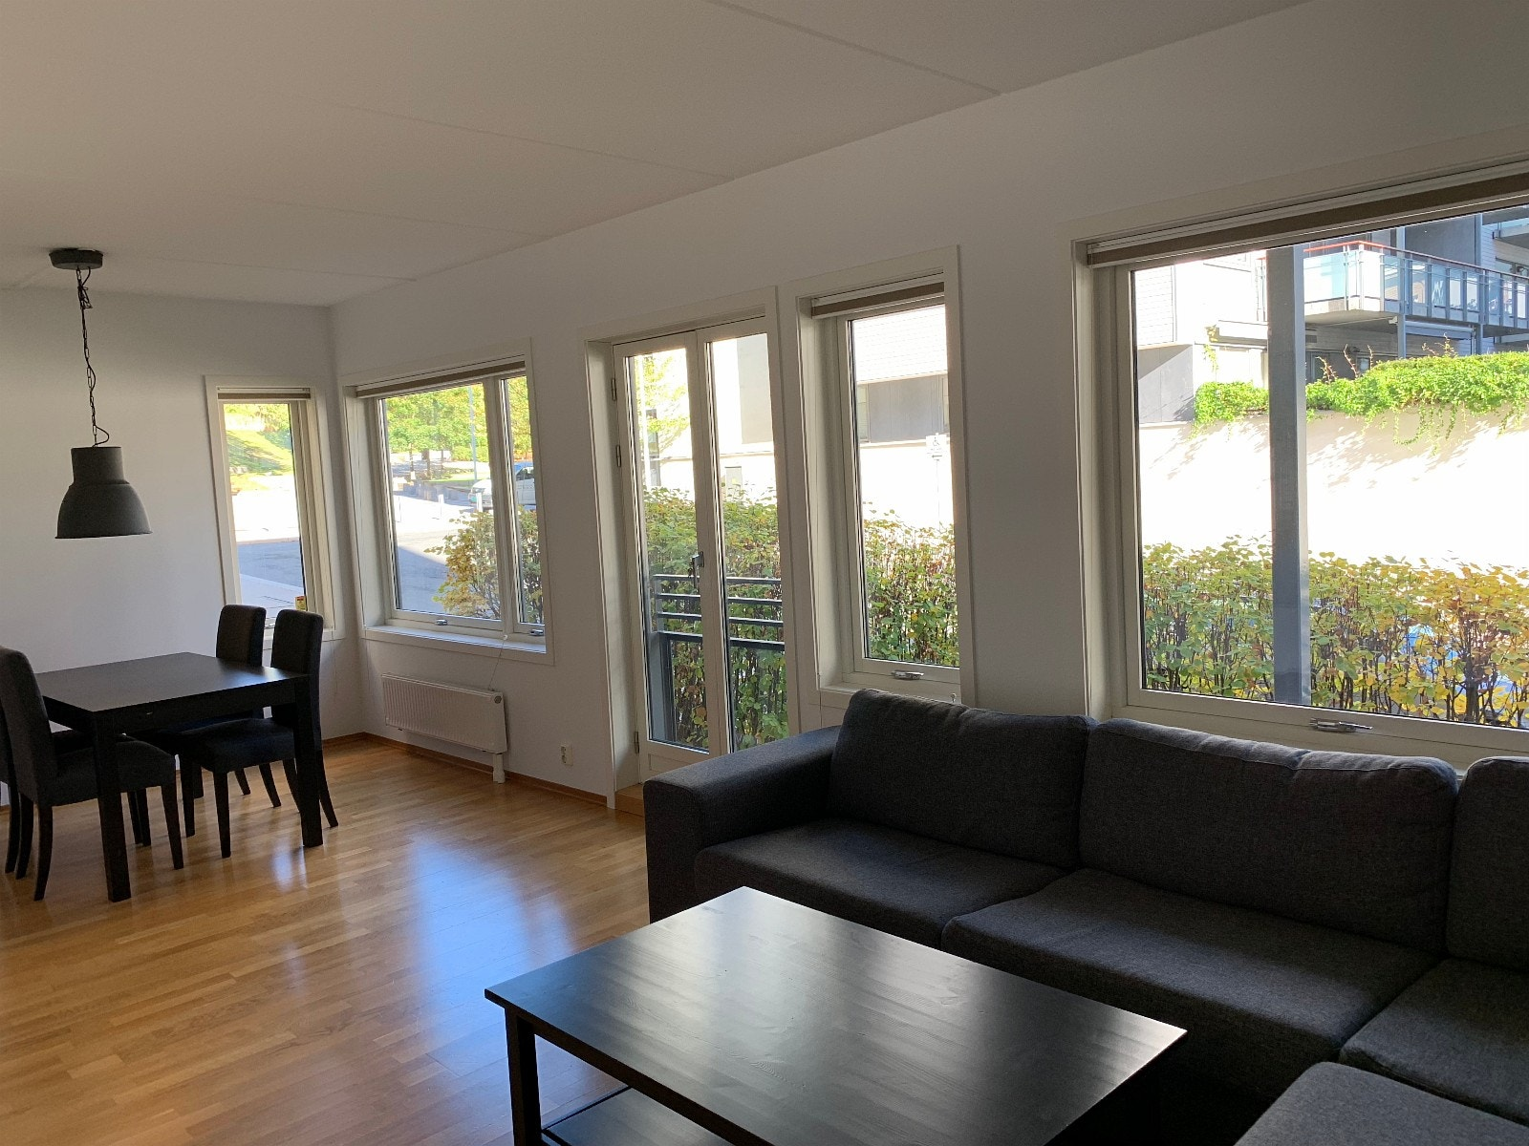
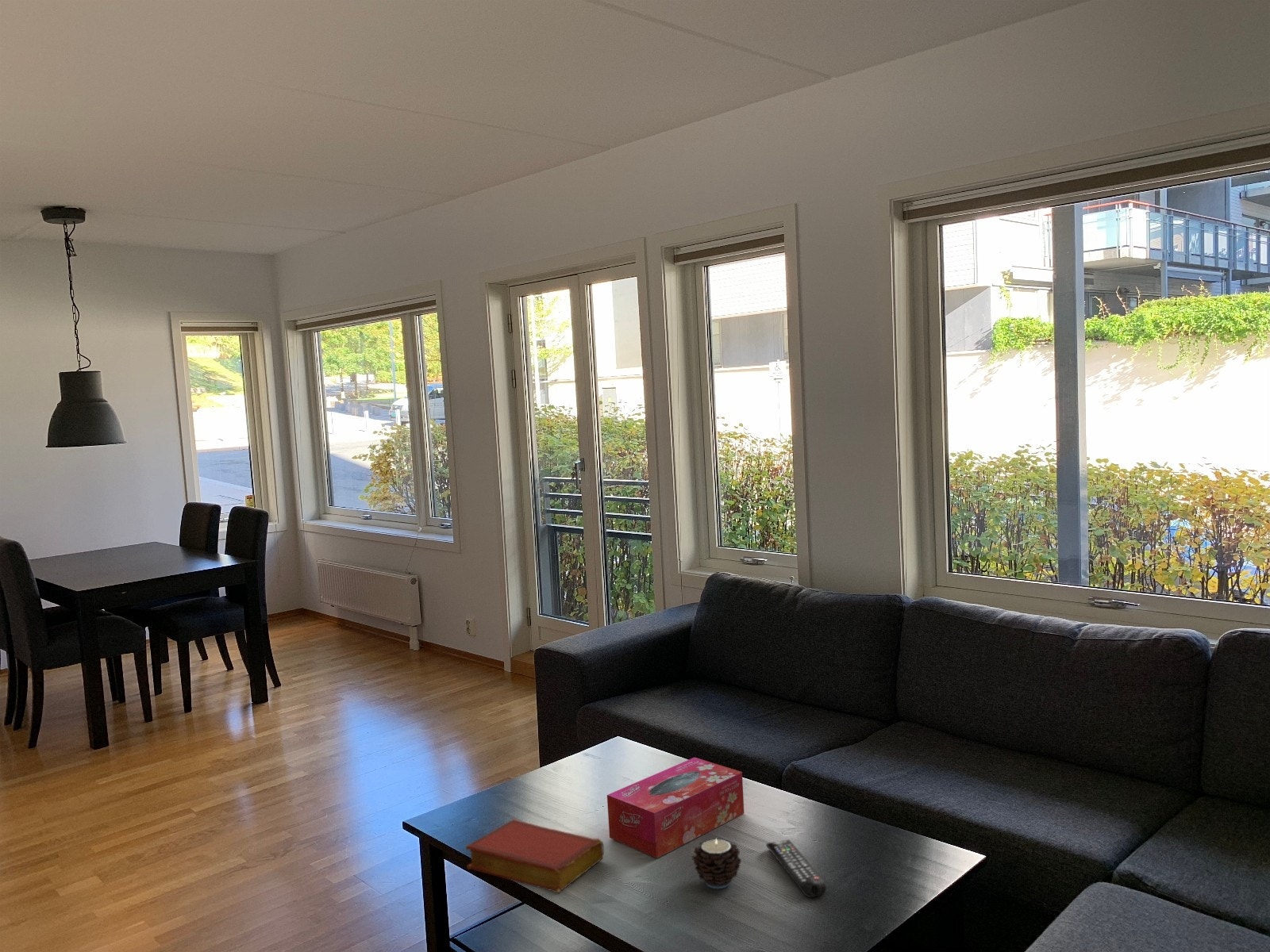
+ tissue box (676, 804)
+ remote control (795, 865)
+ book (535, 851)
+ candle (716, 860)
